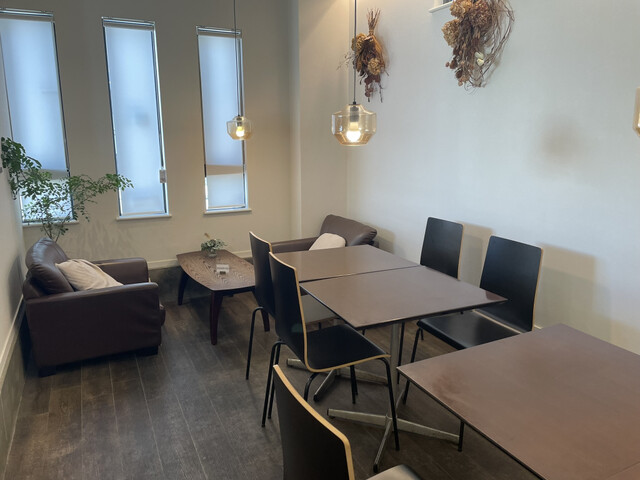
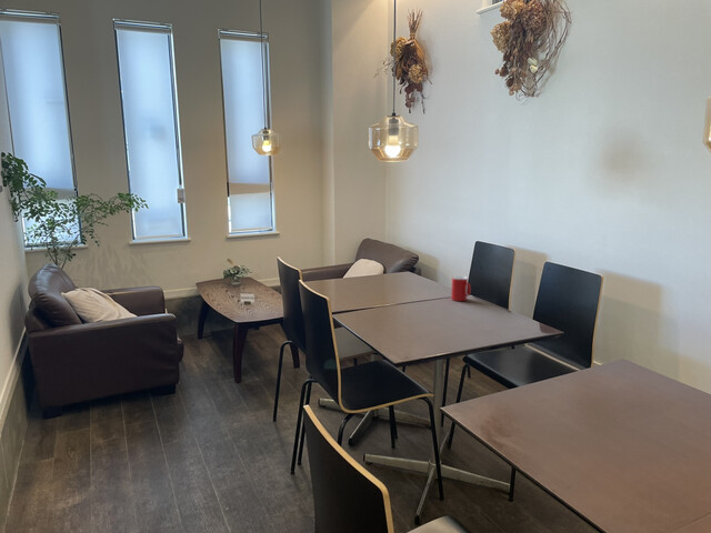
+ cup (460, 289)
